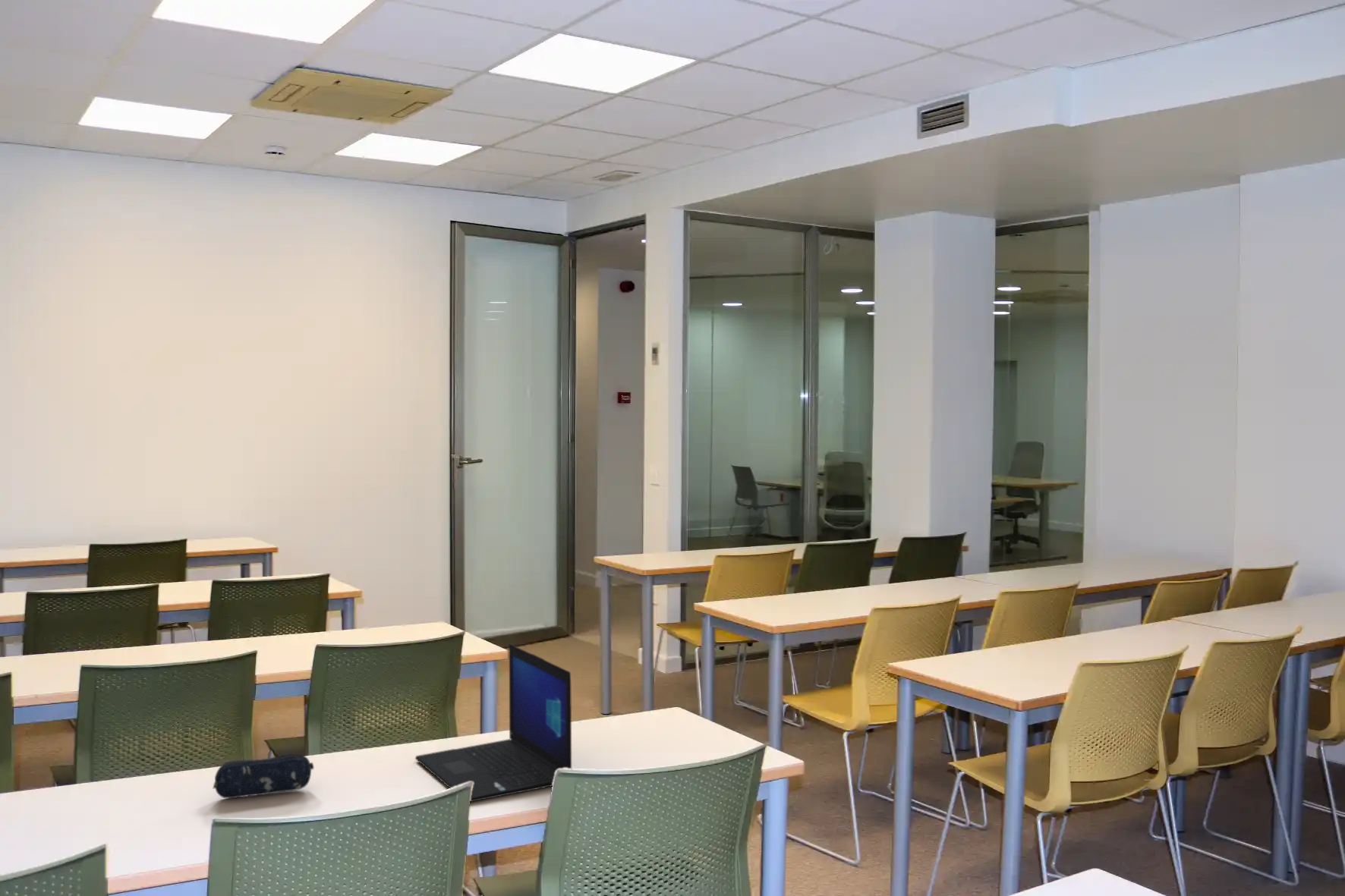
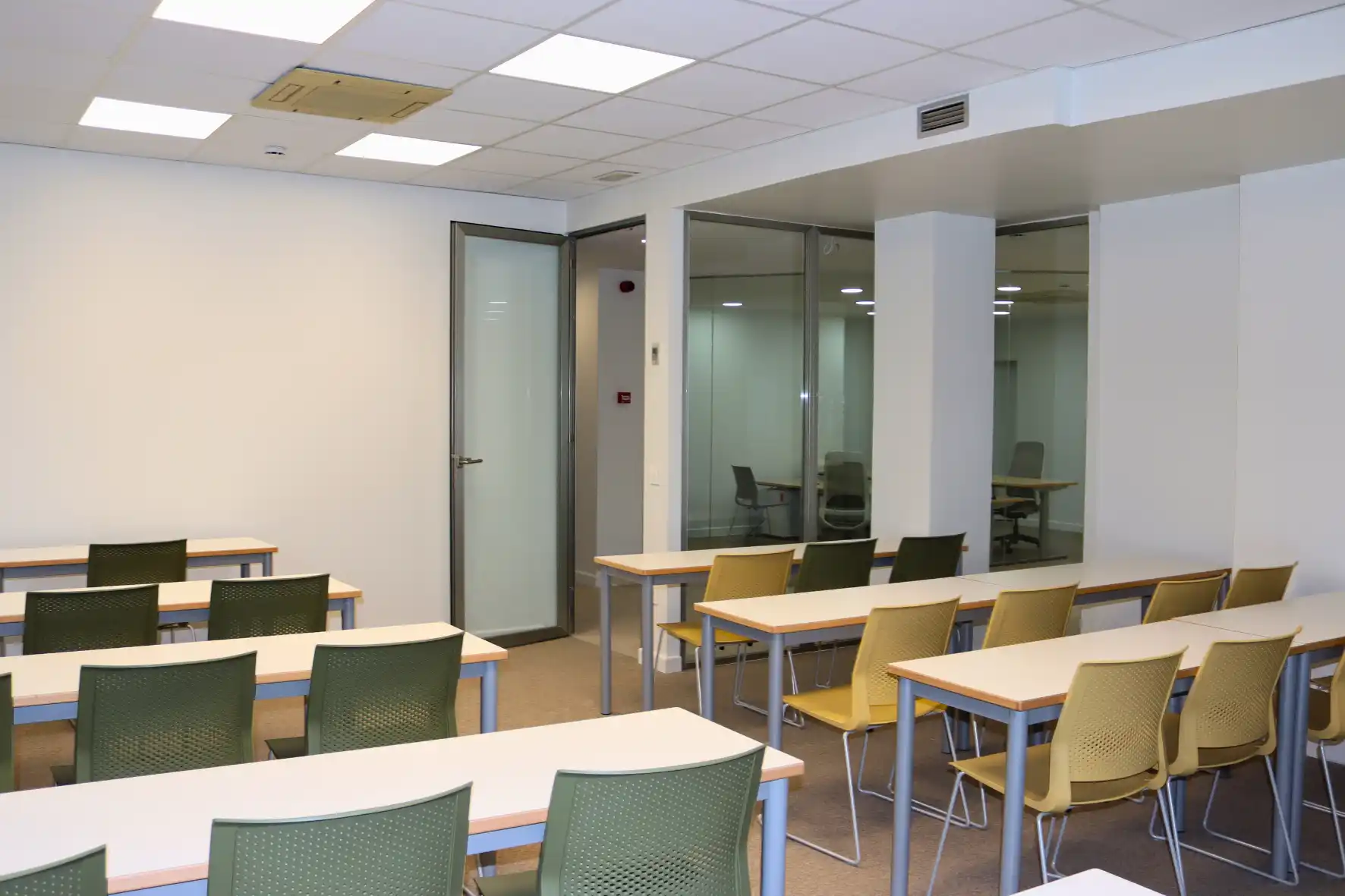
- pencil case (263, 776)
- laptop (509, 717)
